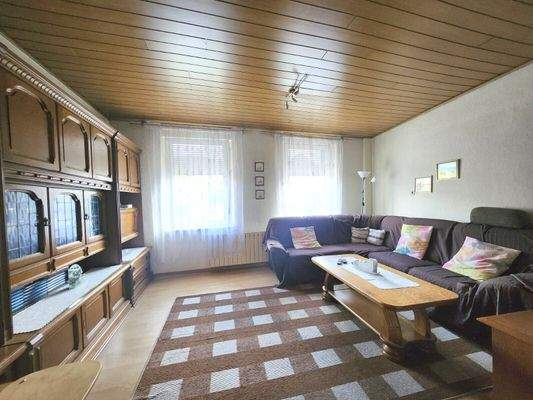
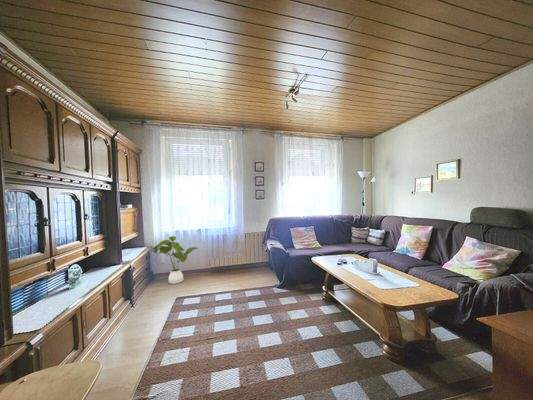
+ house plant (174, 260)
